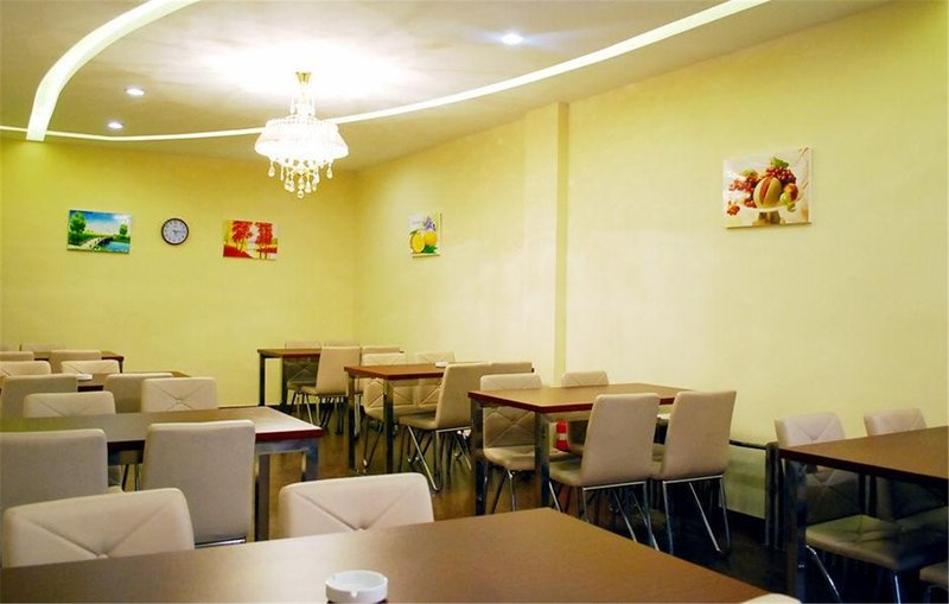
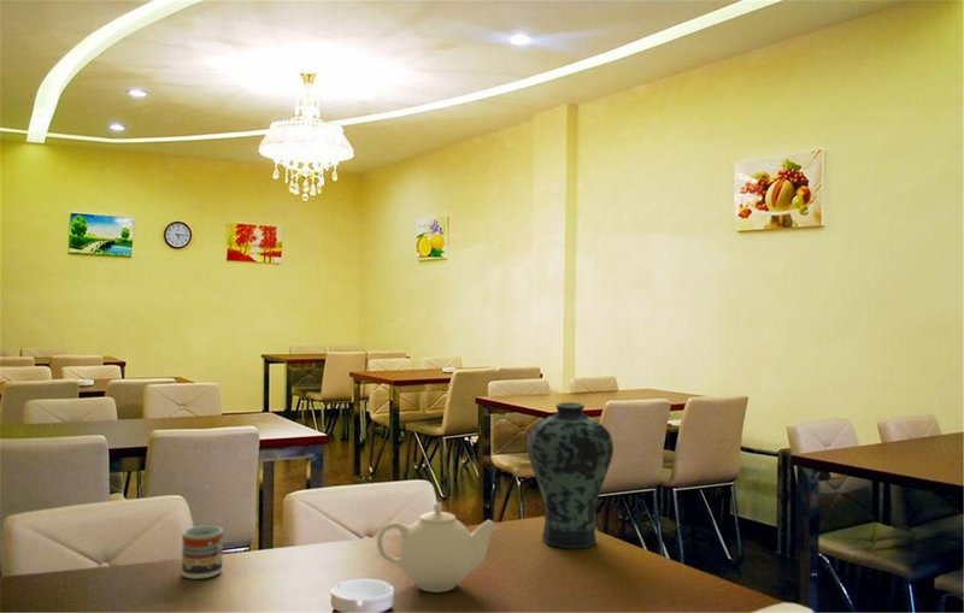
+ cup (204, 549)
+ vase (569, 472)
+ teapot (437, 543)
